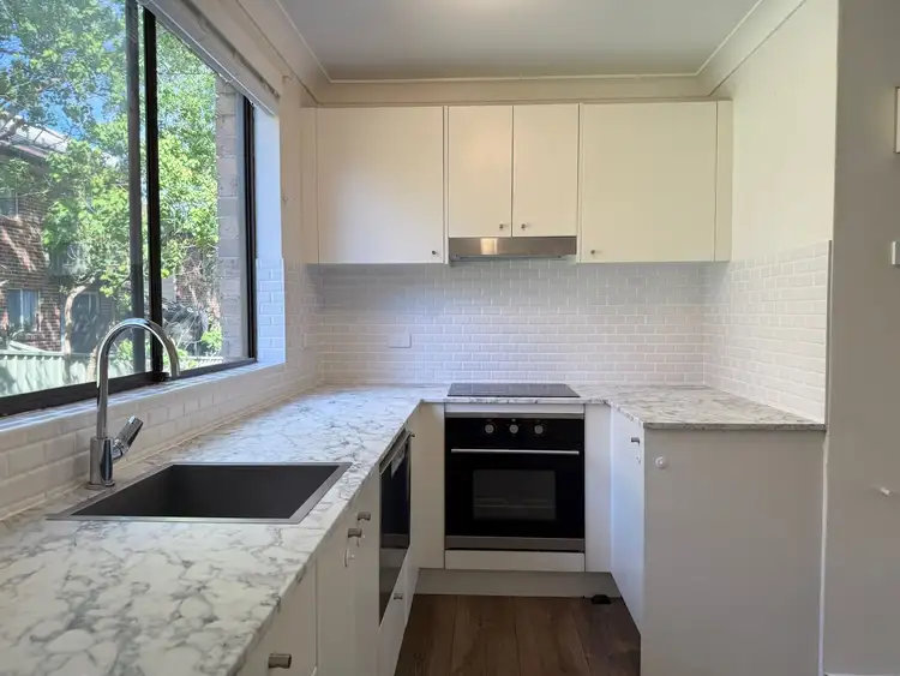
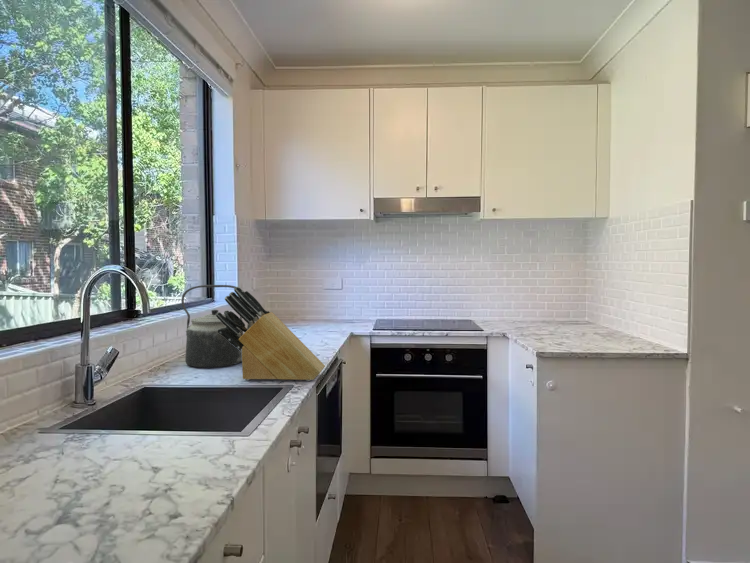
+ knife block (271, 332)
+ kettle (221, 323)
